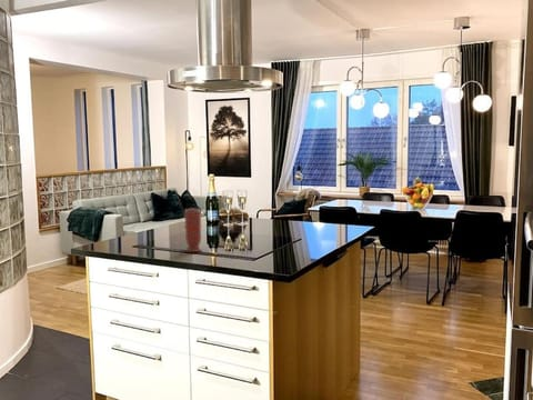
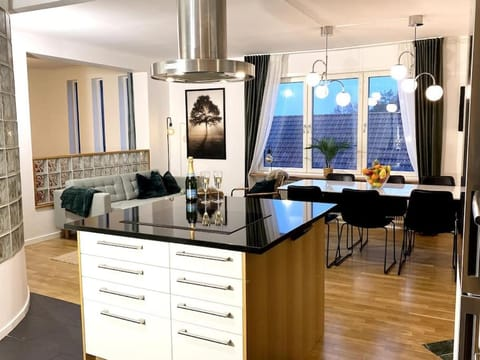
- spice grinder (192, 229)
